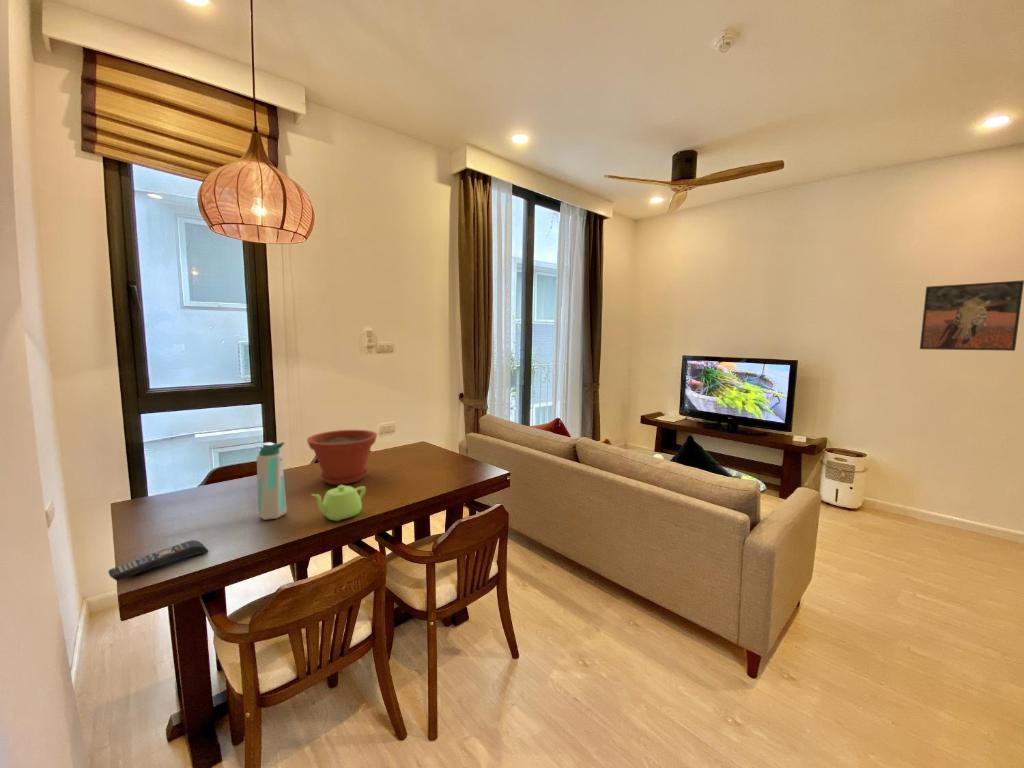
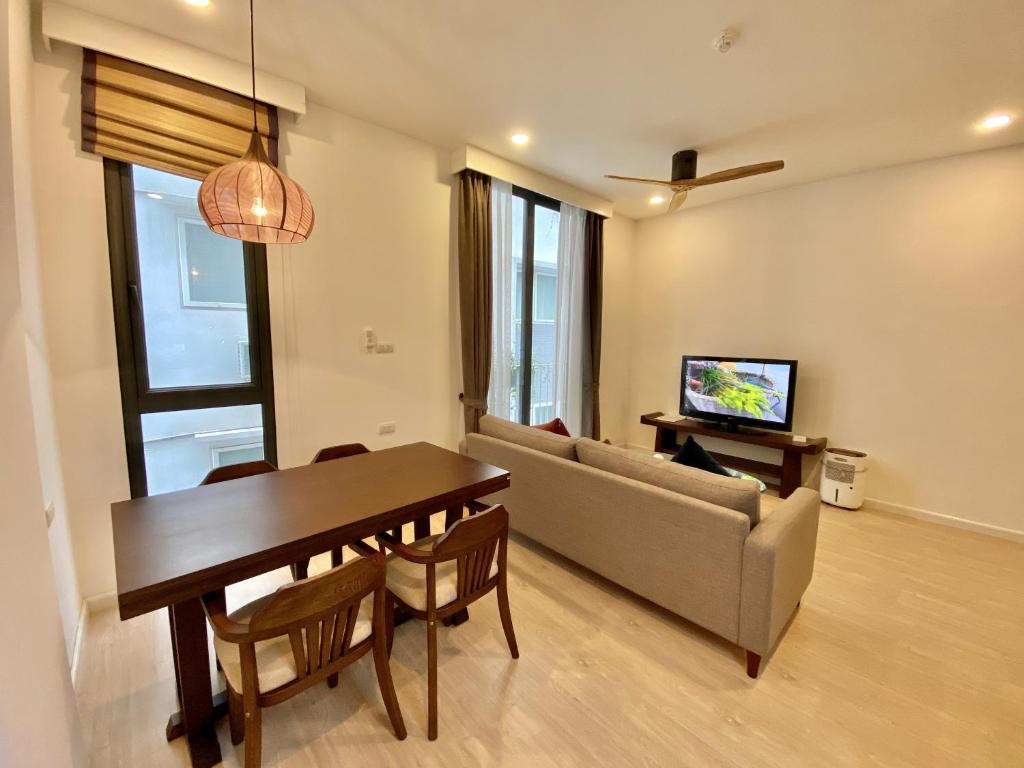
- remote control (160, 558)
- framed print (968, 317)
- plant pot (343, 457)
- water bottle (272, 479)
- teapot (339, 501)
